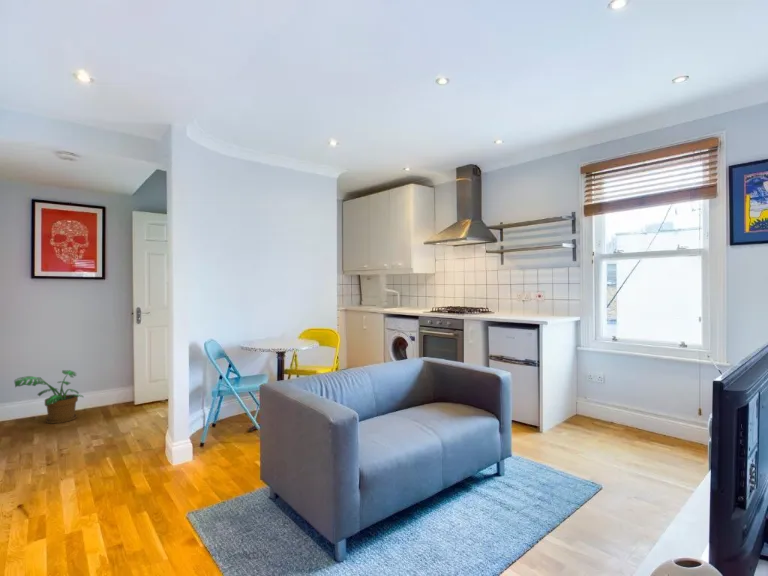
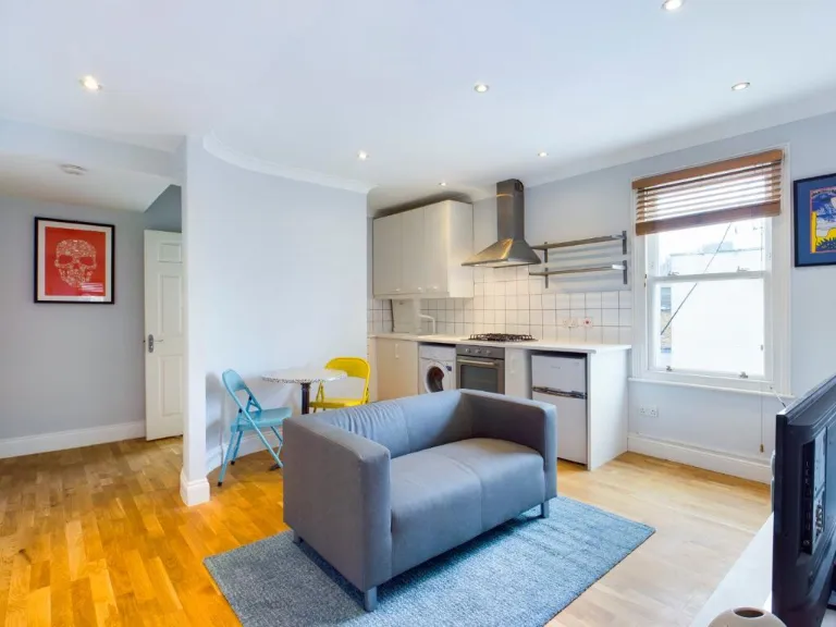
- potted plant (51, 396)
